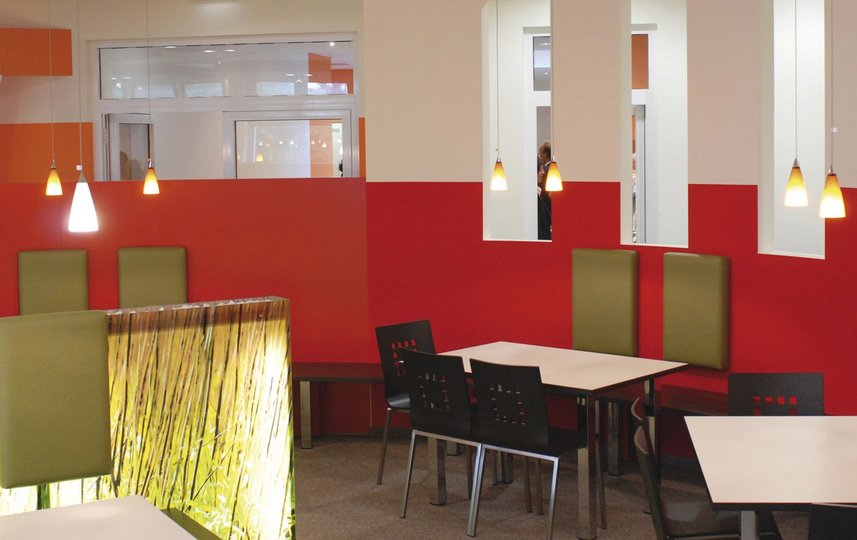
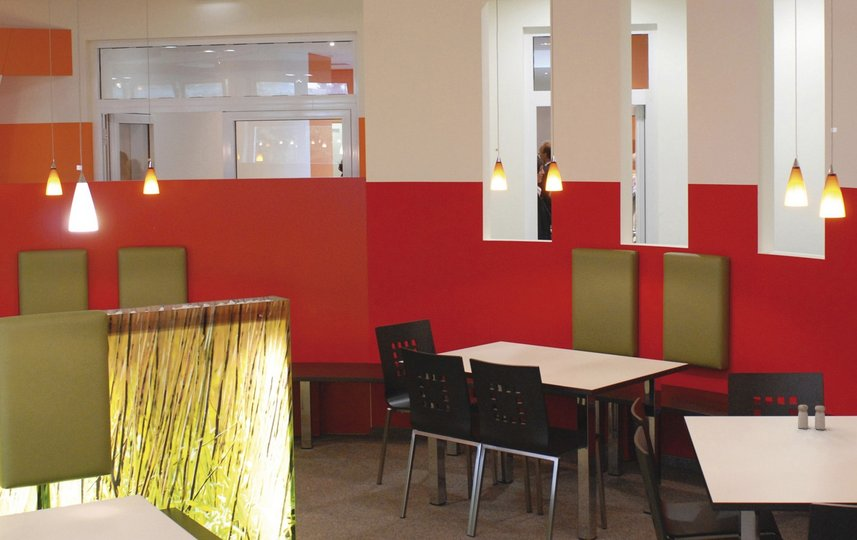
+ salt and pepper shaker (815, 416)
